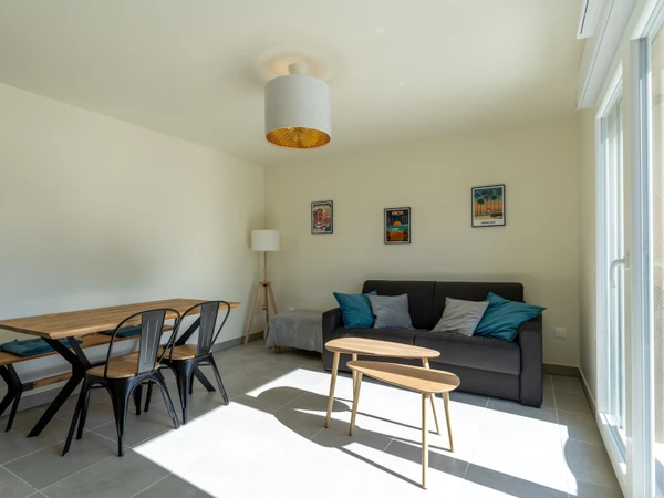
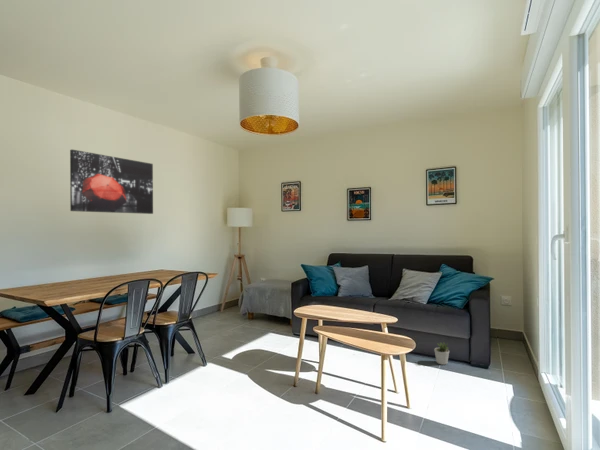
+ potted plant (441, 351)
+ wall art (115, 185)
